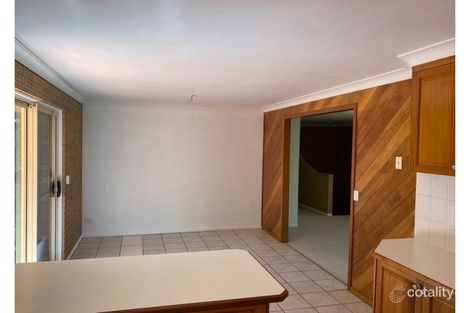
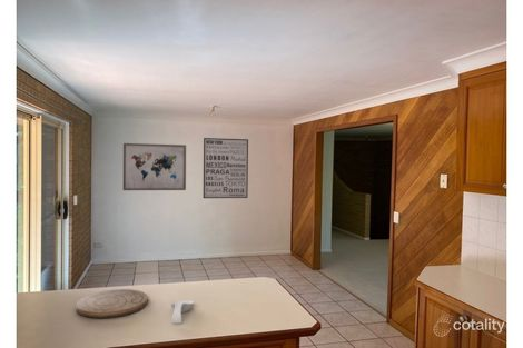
+ wall art (226, 168)
+ spoon rest (180, 307)
+ cutting board (112, 301)
+ wall art (155, 167)
